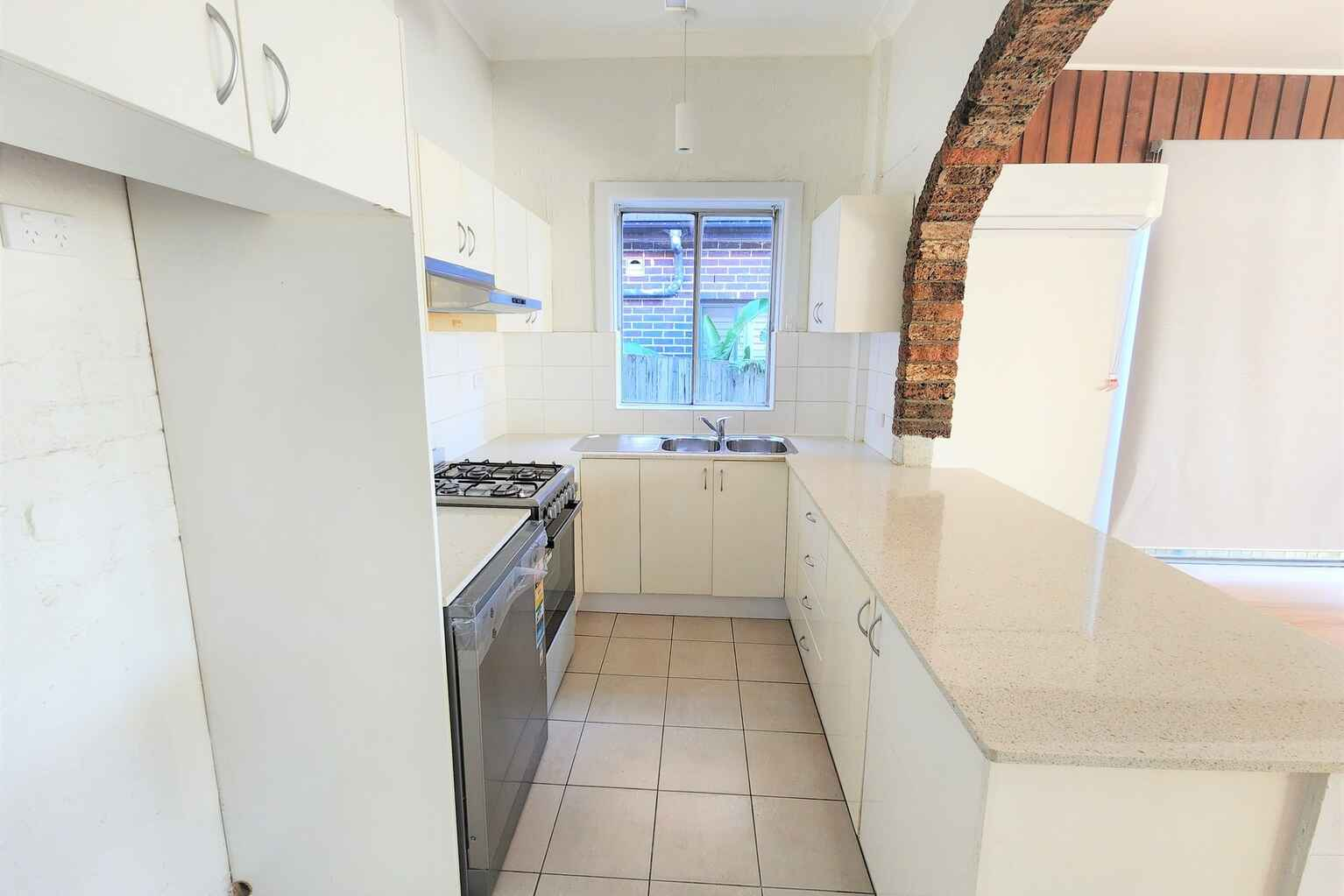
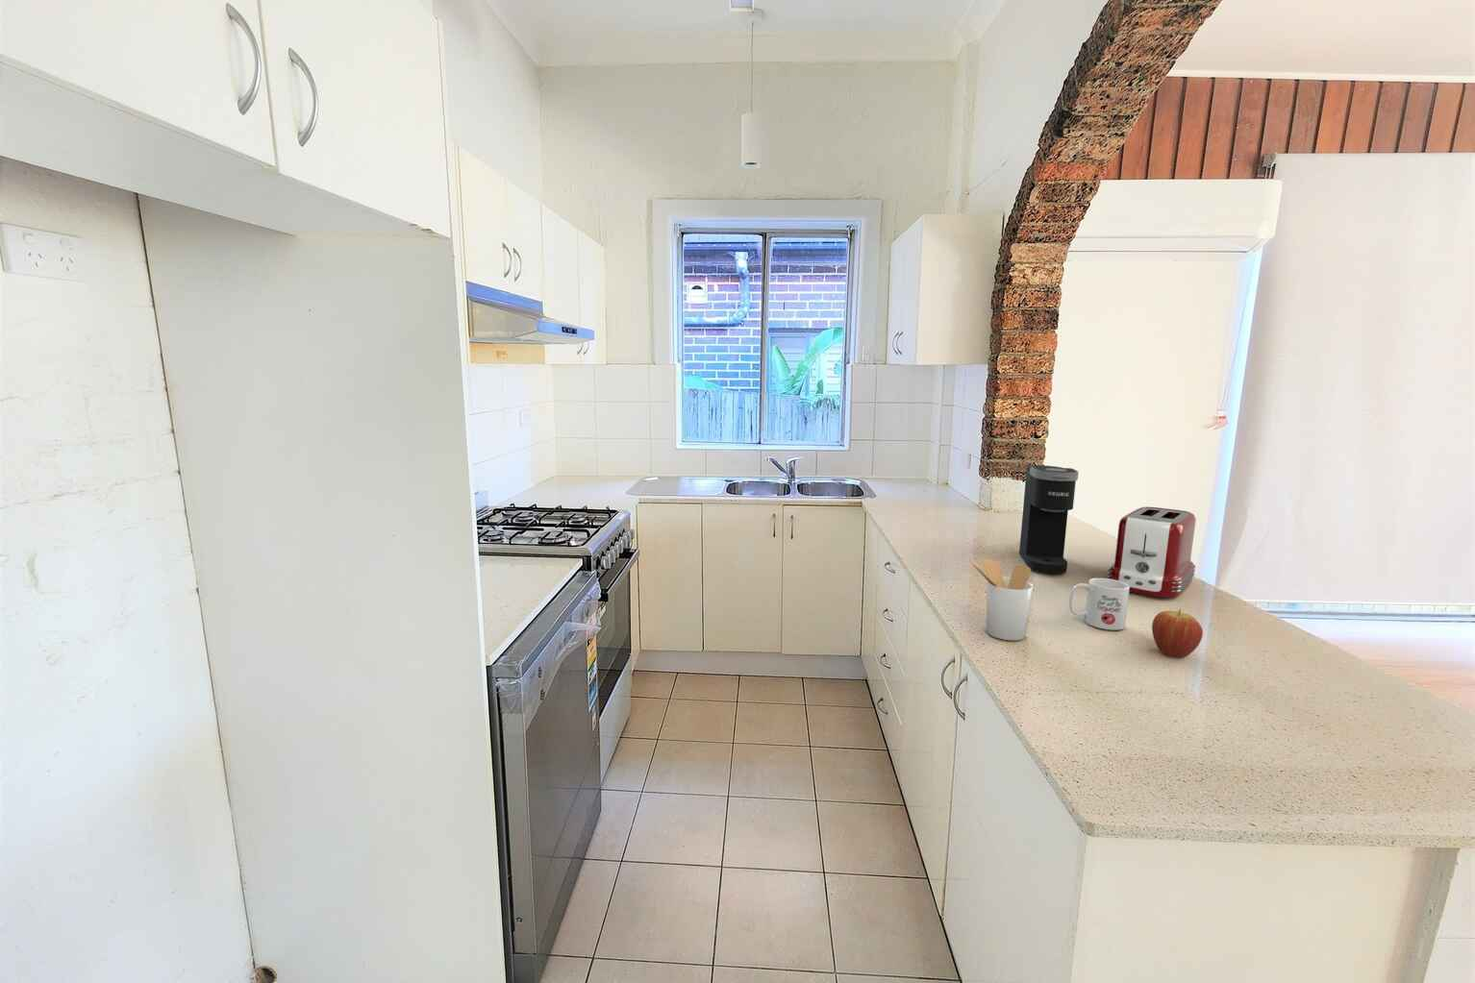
+ coffee maker (1046, 515)
+ utensil holder (998, 596)
+ mug (1097, 601)
+ toaster (1153, 547)
+ fruit (1175, 631)
